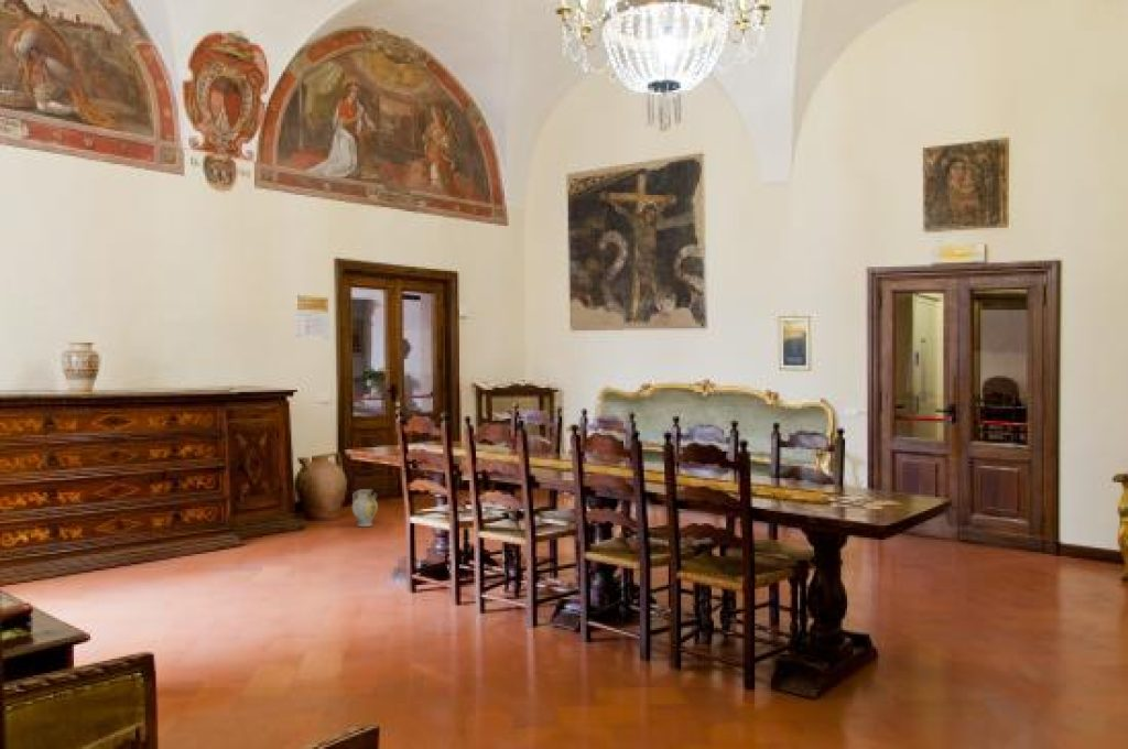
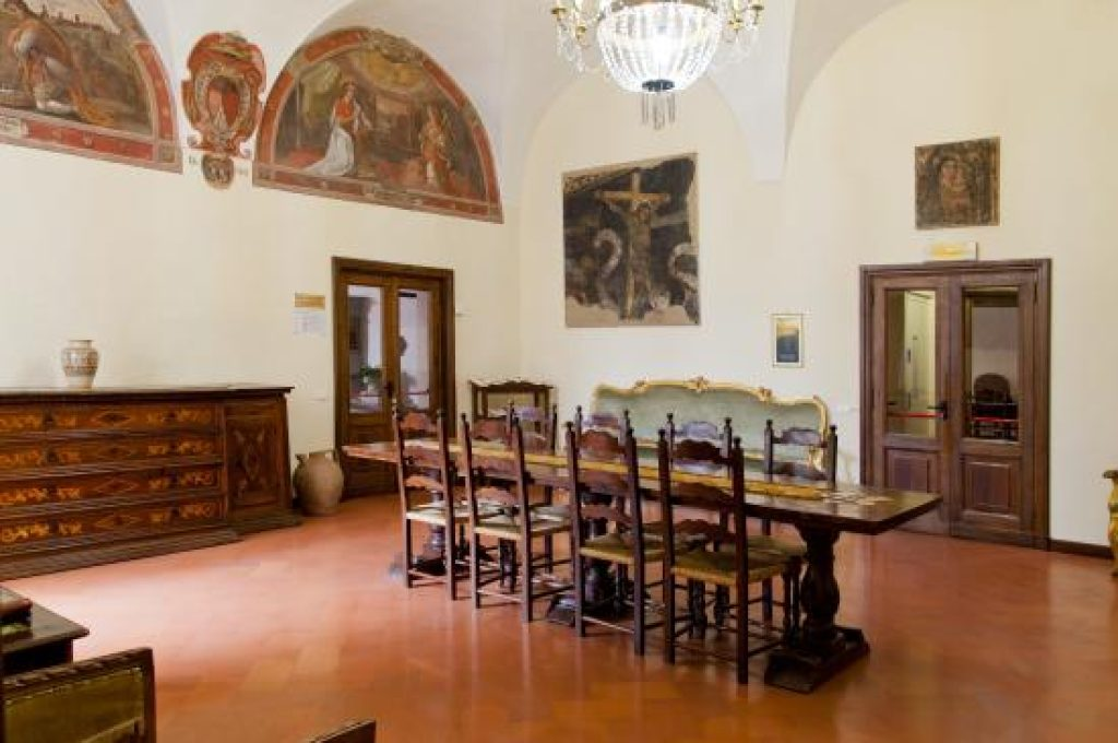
- ceramic jug (366, 508)
